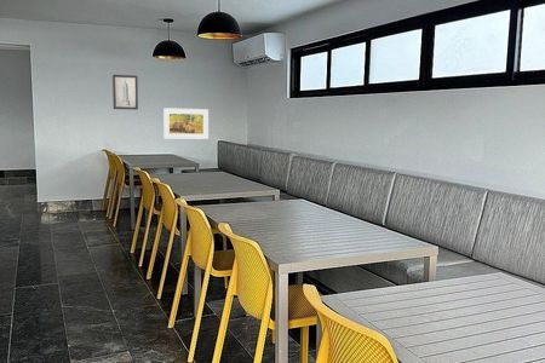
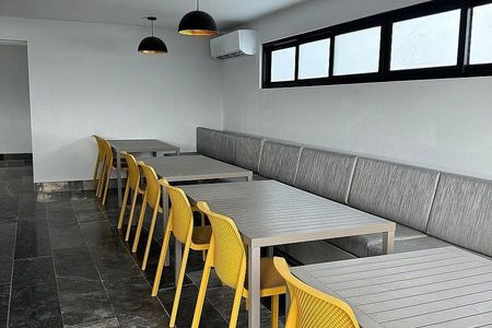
- wall art (125, 92)
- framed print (185, 123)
